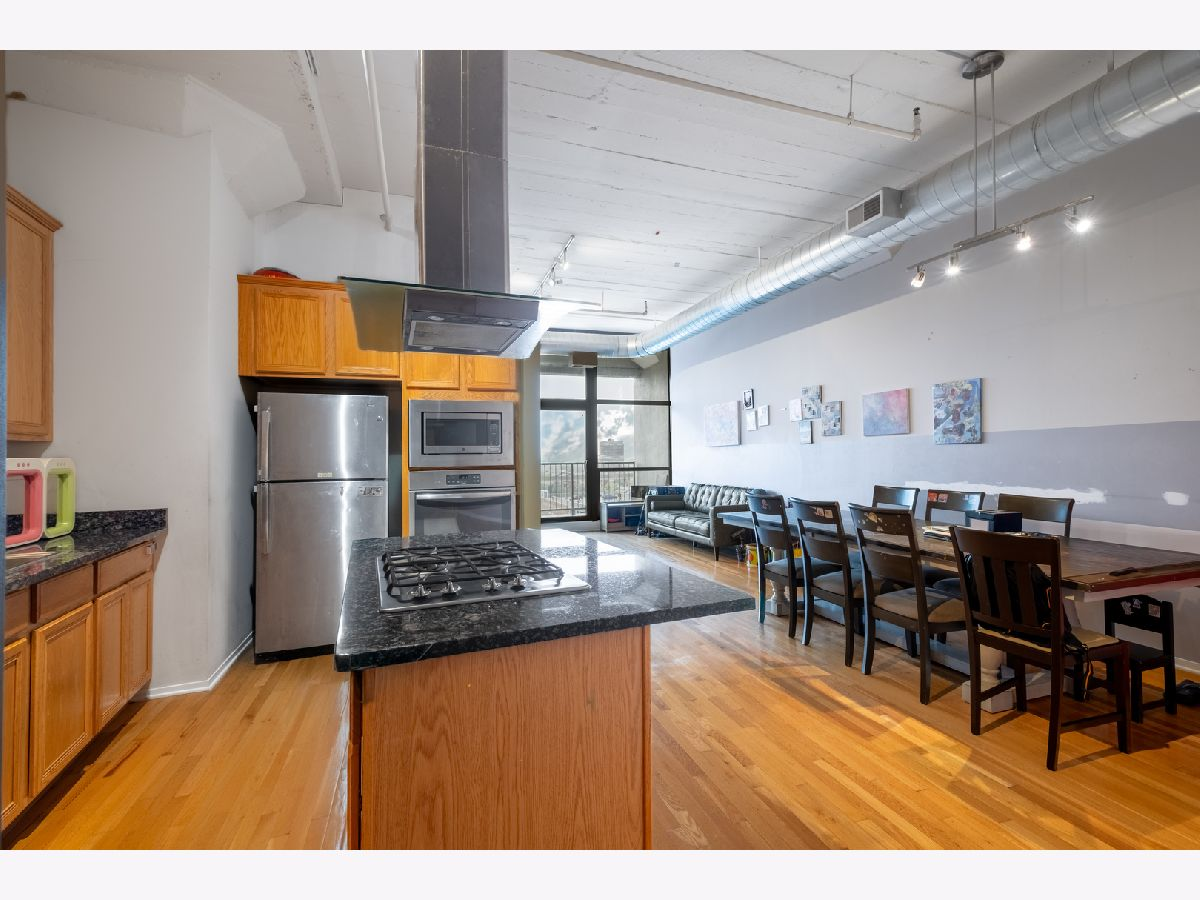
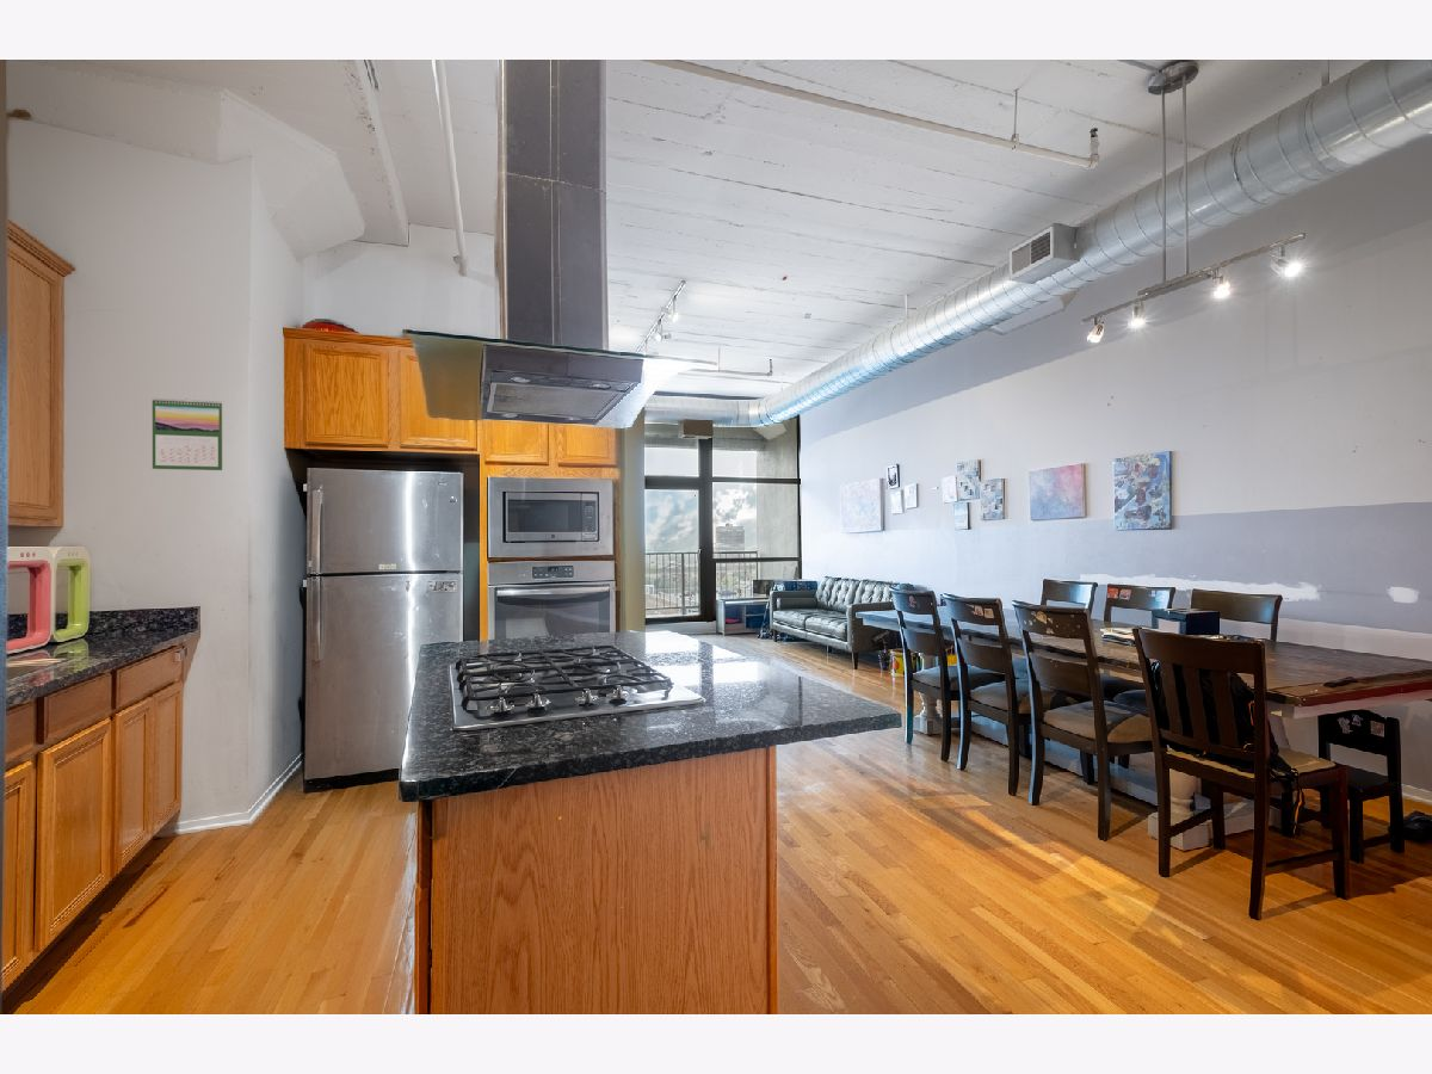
+ calendar (187, 433)
